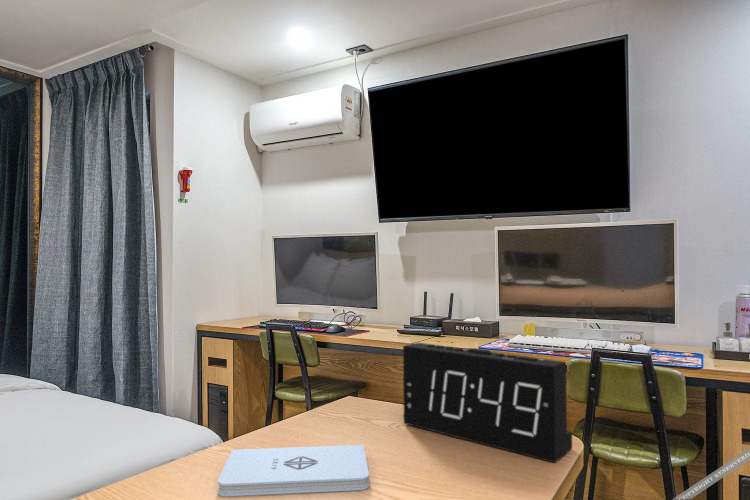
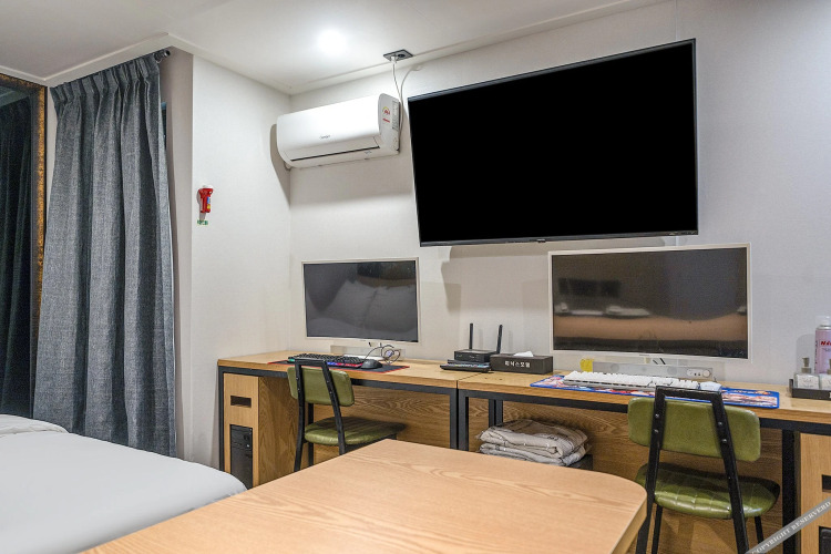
- notepad (296, 468)
- alarm clock (481, 392)
